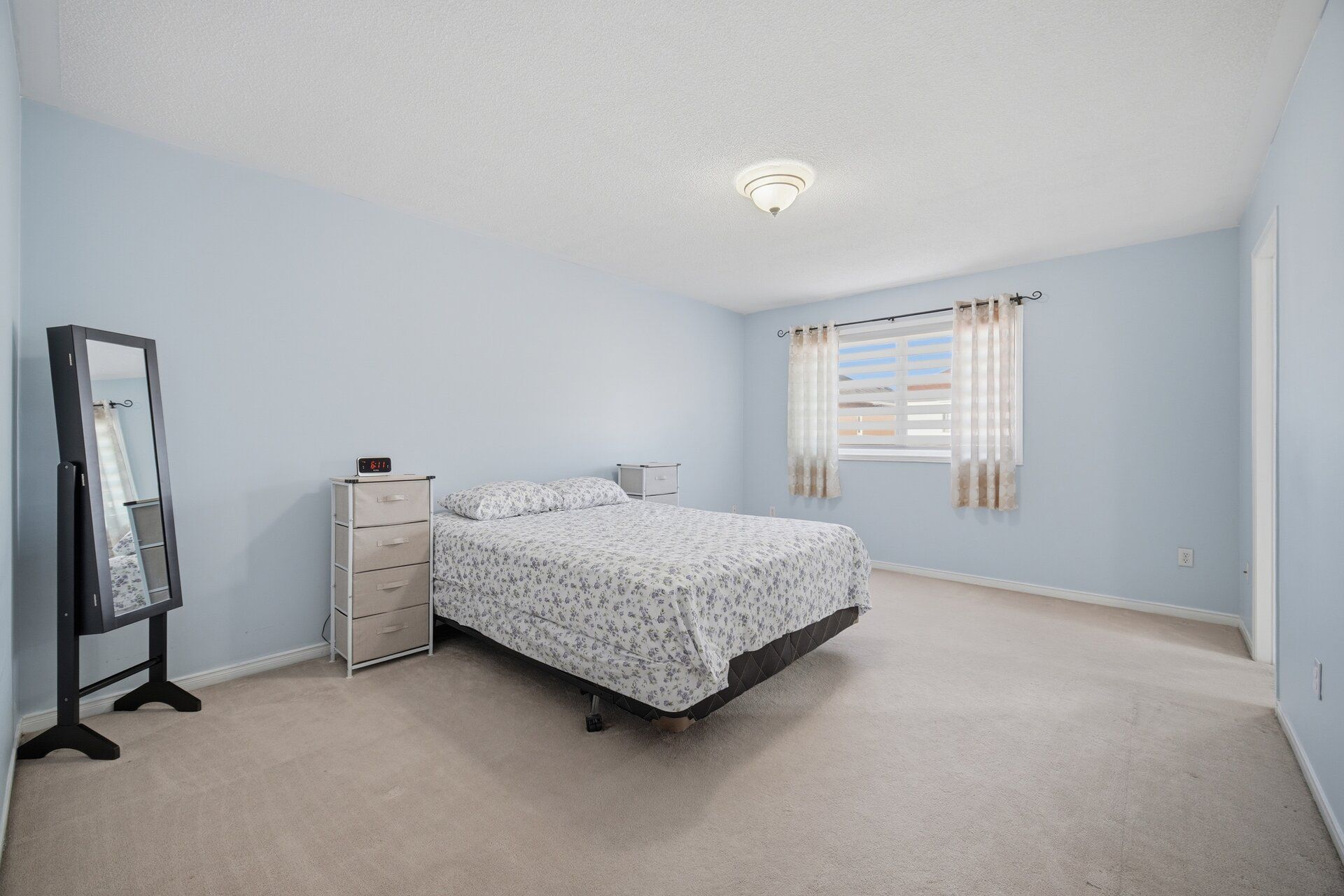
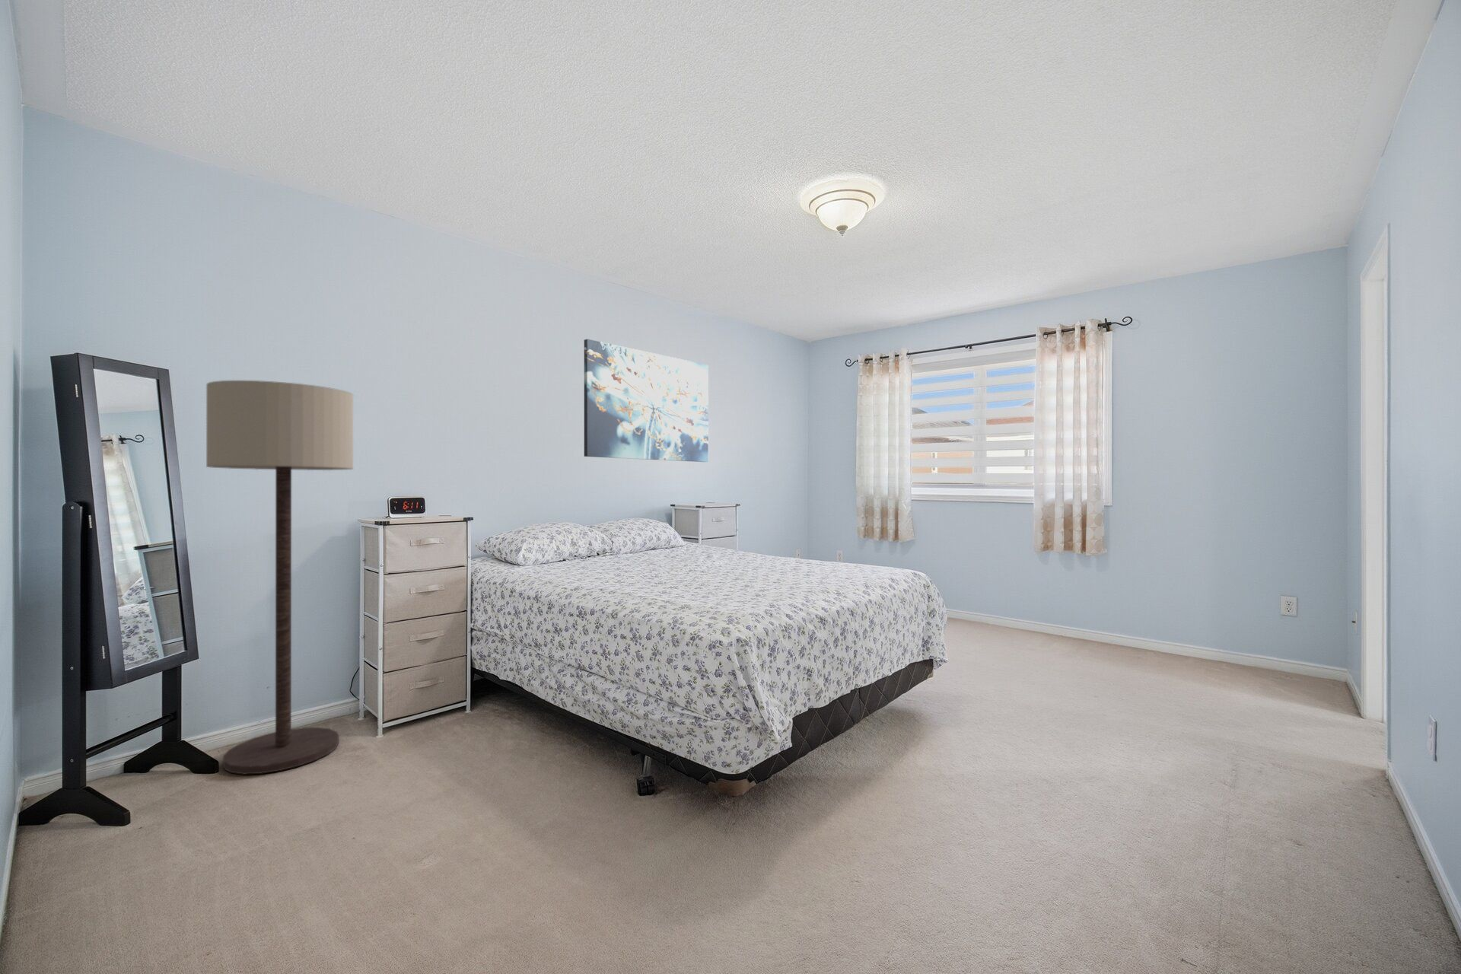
+ wall art (651, 407)
+ floor lamp (283, 572)
